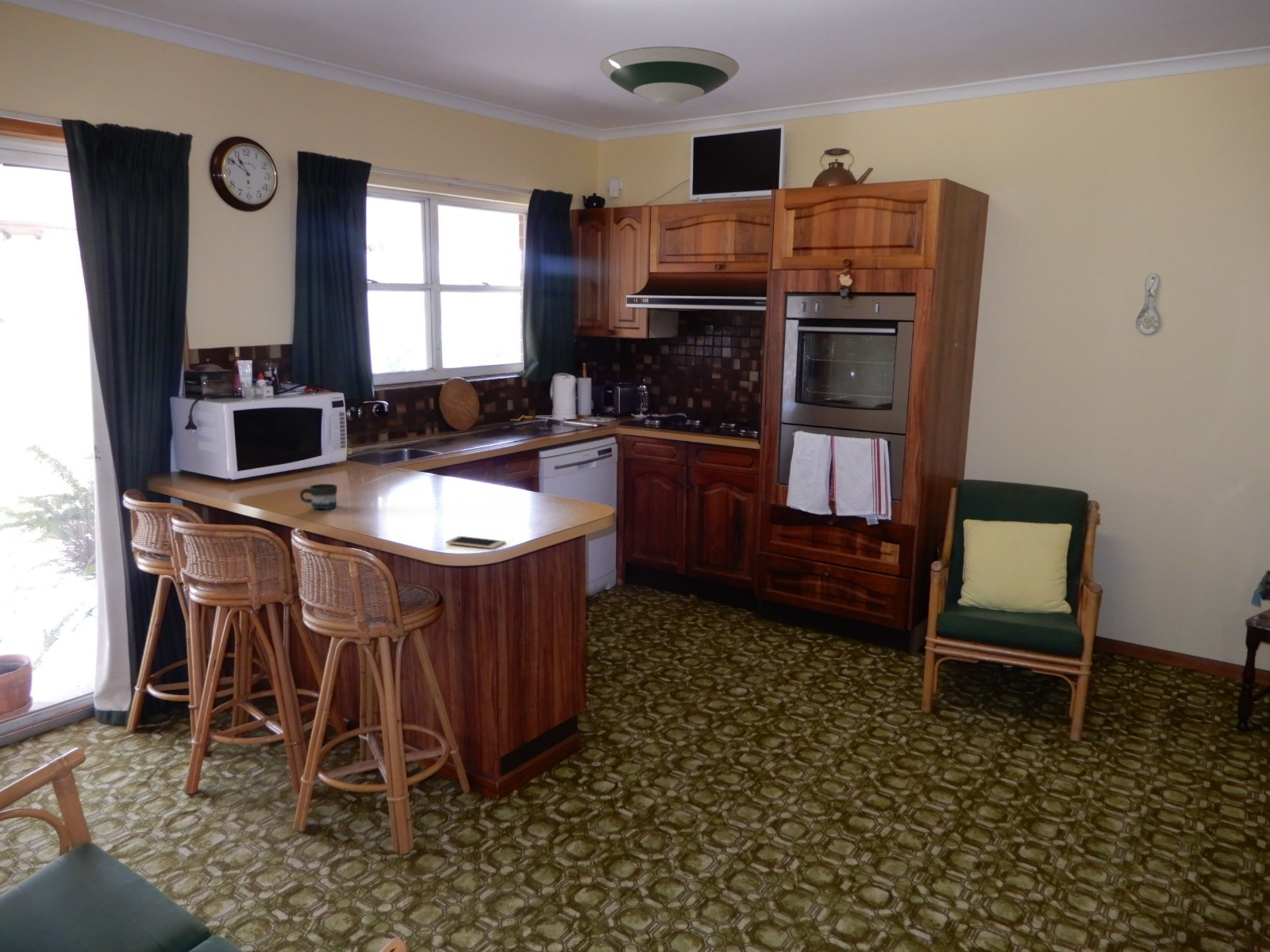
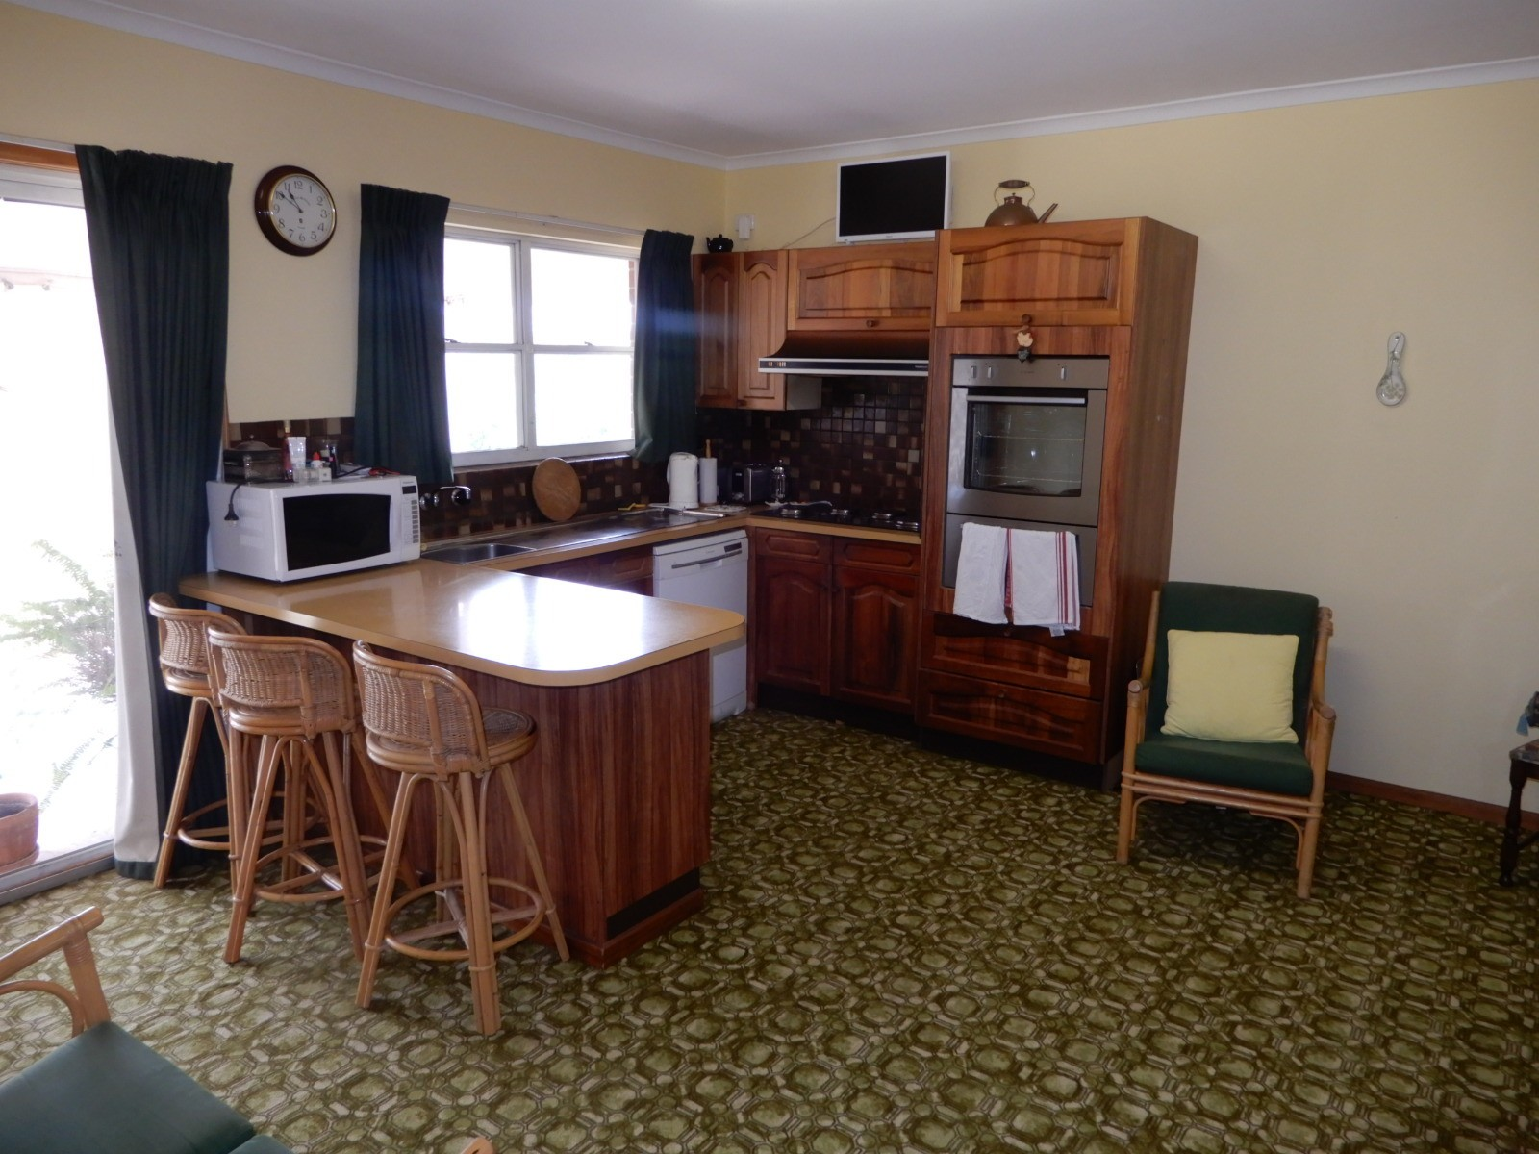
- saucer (668, 86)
- mug (321, 497)
- cell phone (475, 542)
